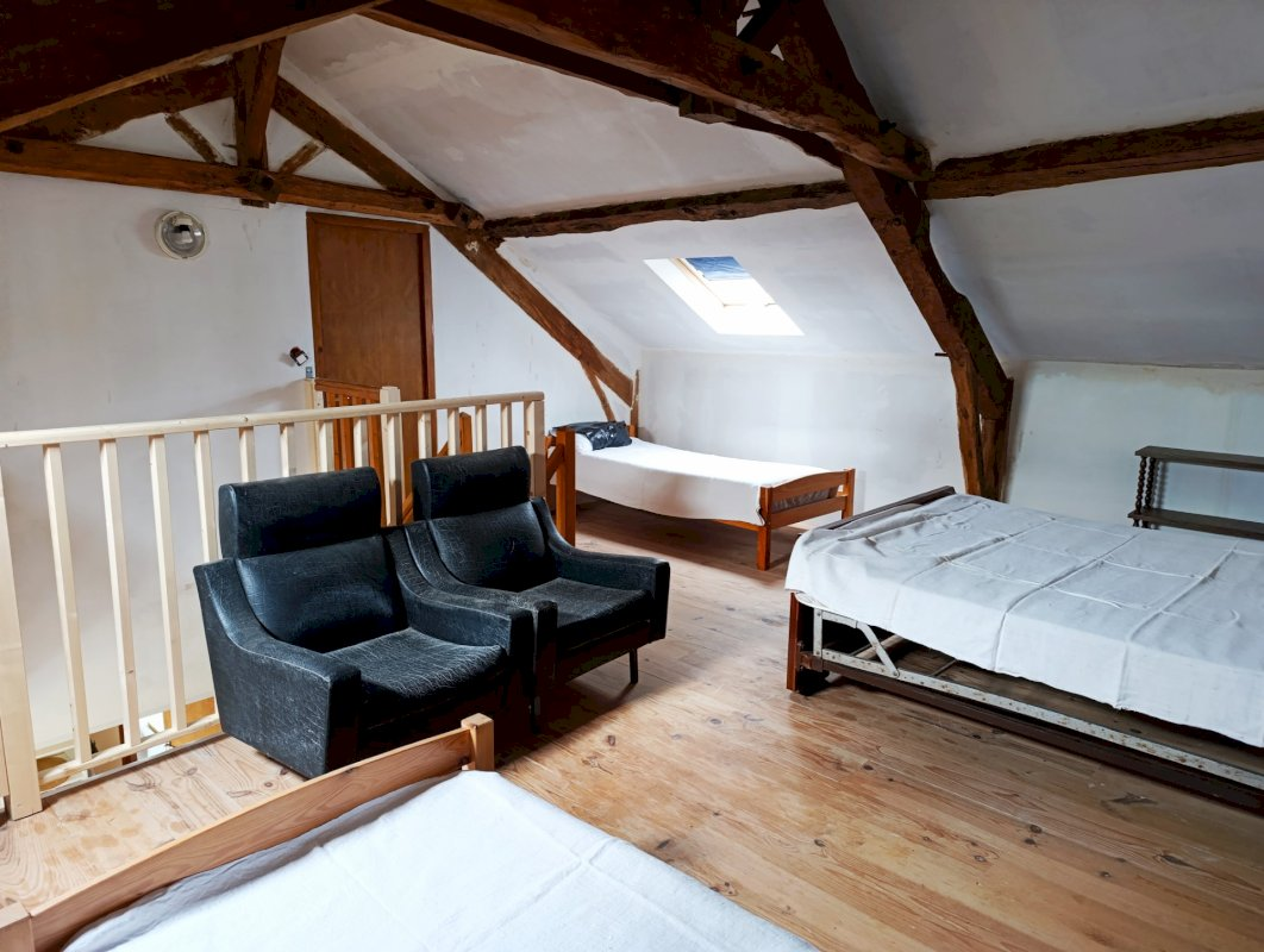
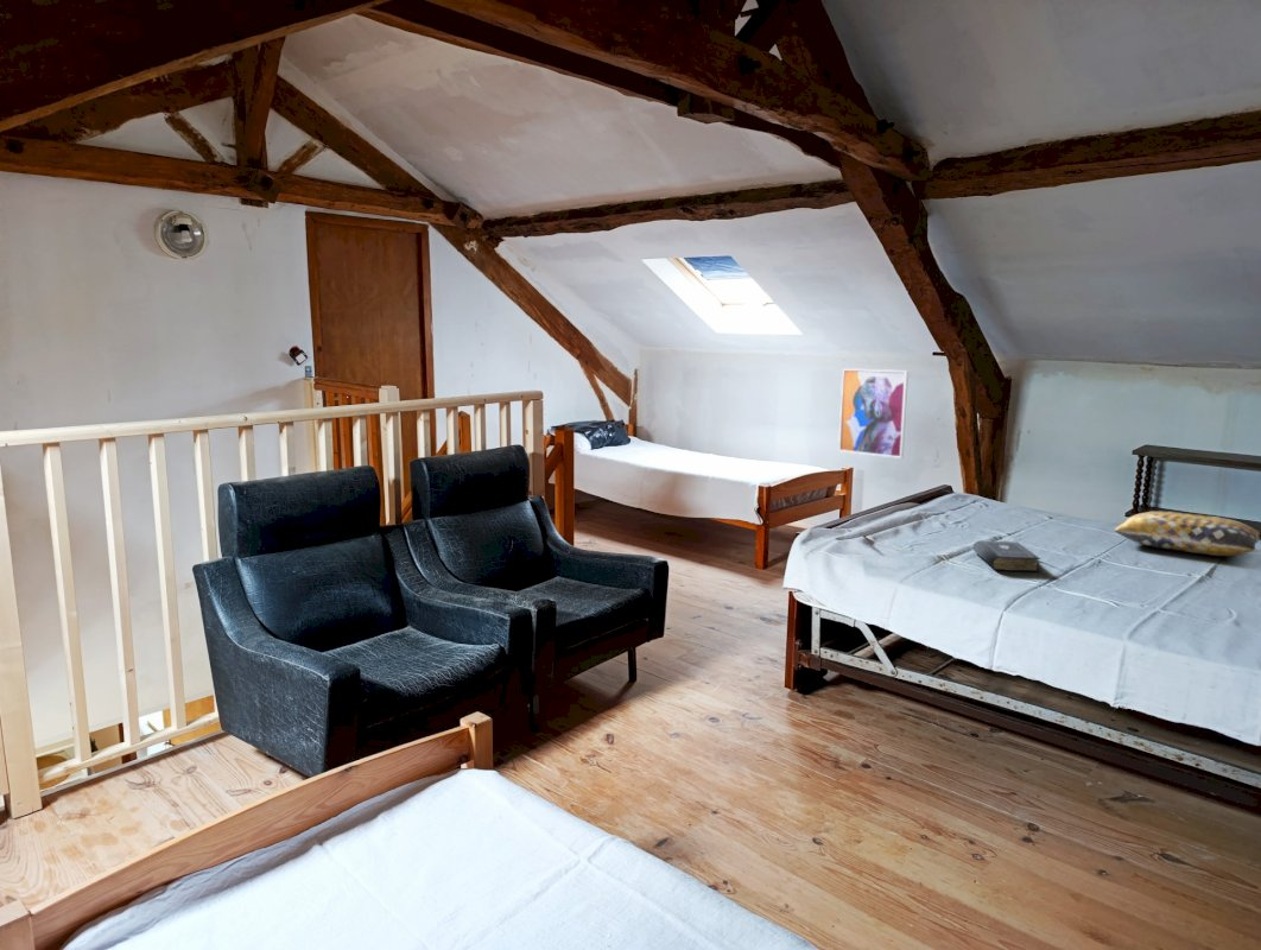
+ clutch bag (1187, 531)
+ wall art (872, 412)
+ book (1009, 556)
